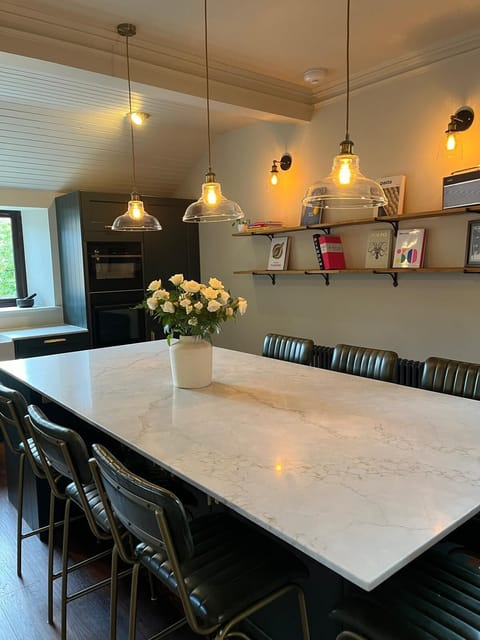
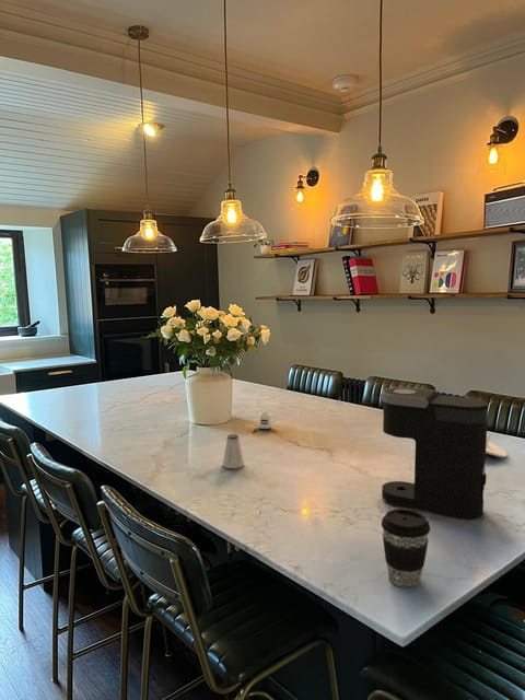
+ coffee cup (405, 548)
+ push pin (486, 445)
+ coffee maker (431, 450)
+ mug (265, 422)
+ saltshaker (233, 450)
